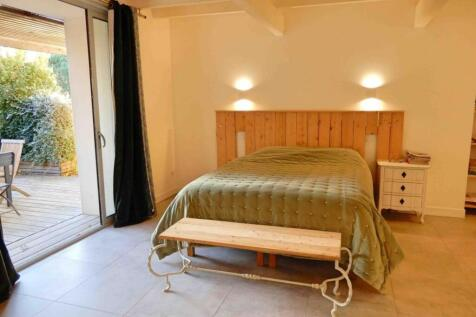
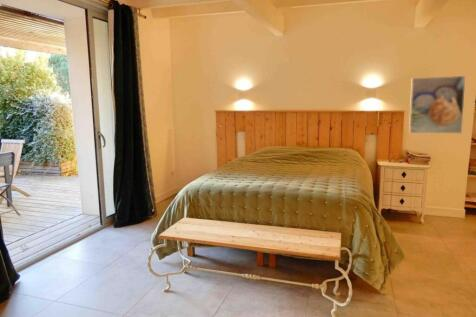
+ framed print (436, 105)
